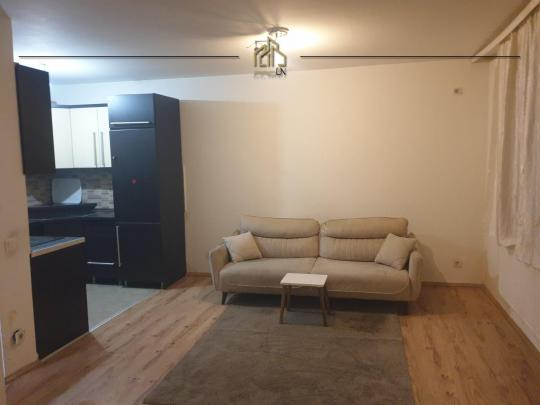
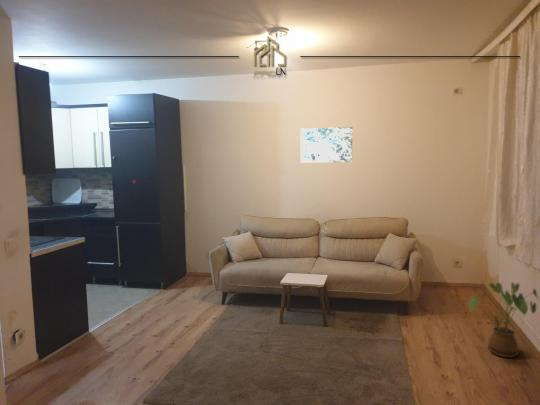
+ wall art (326, 145)
+ house plant (502, 318)
